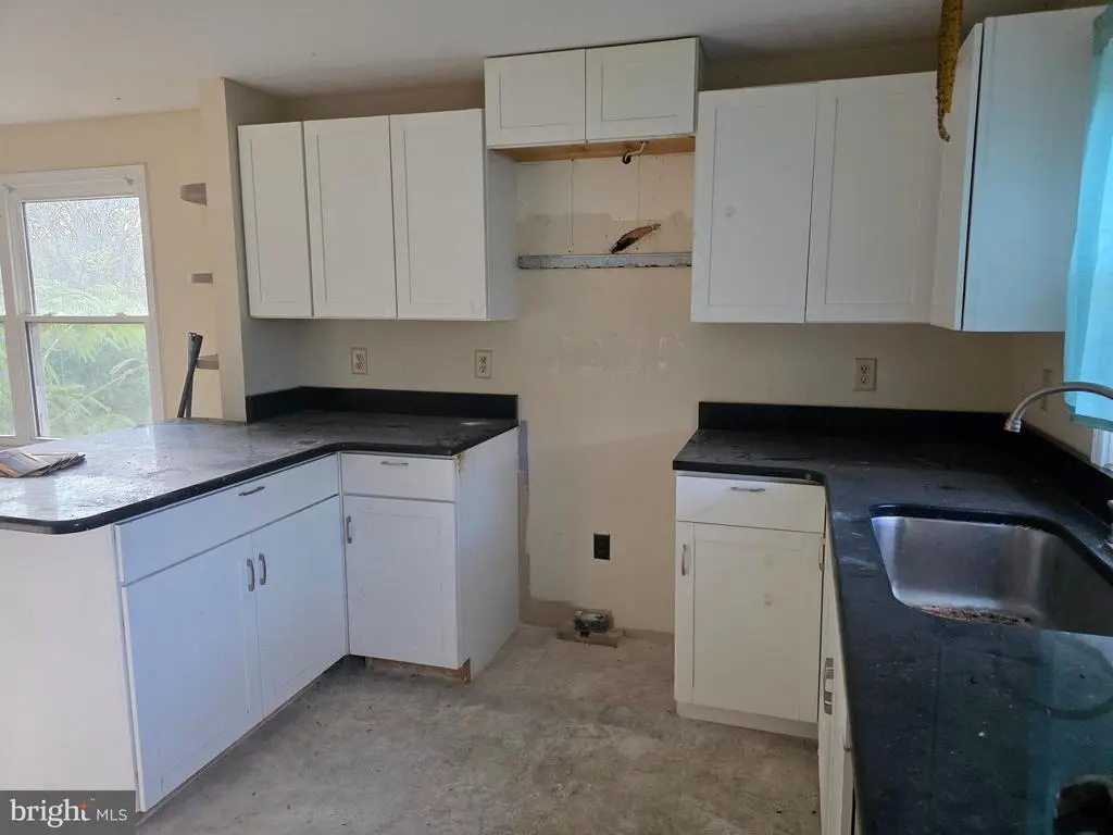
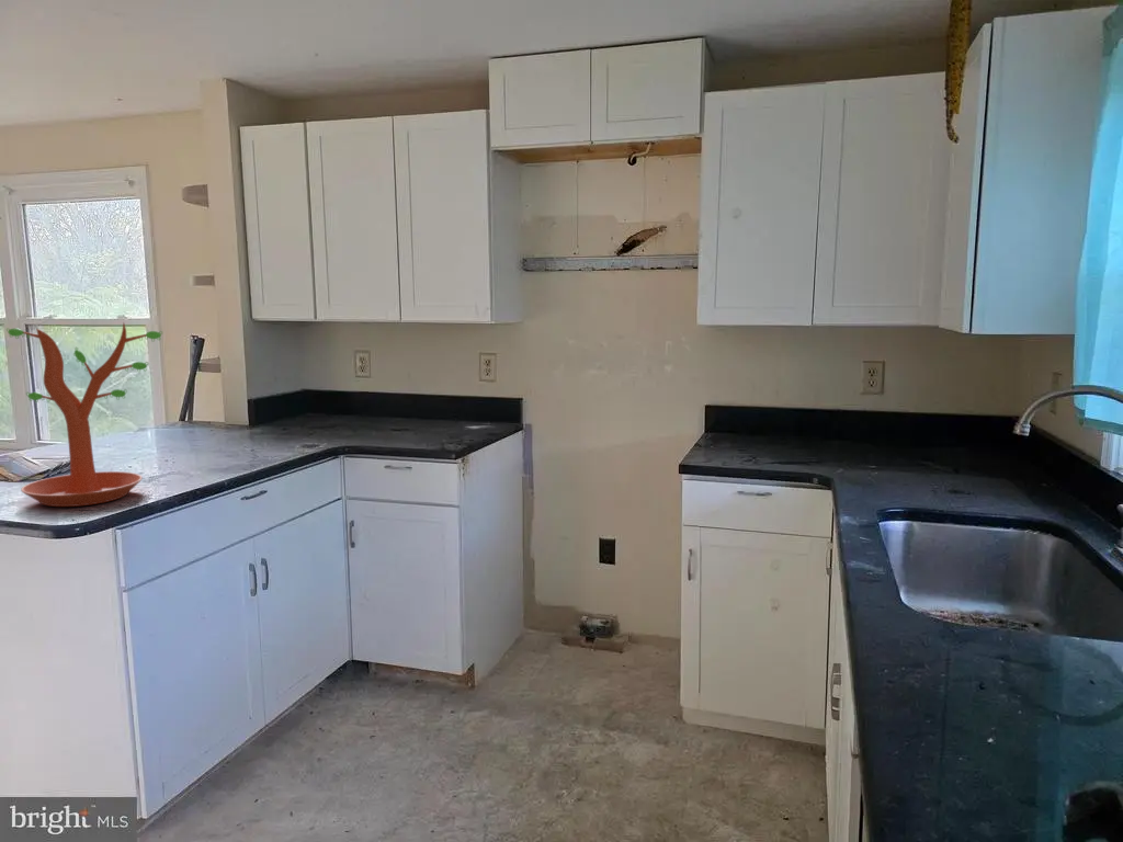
+ plant (89, 411)
